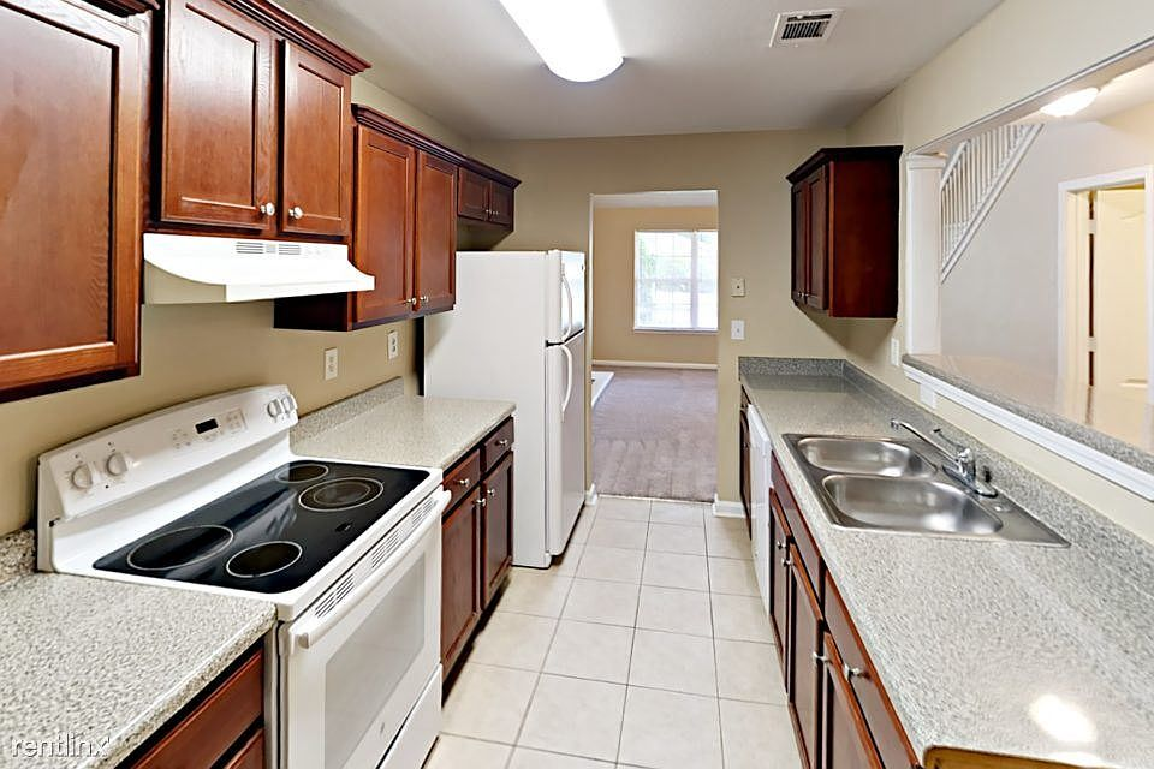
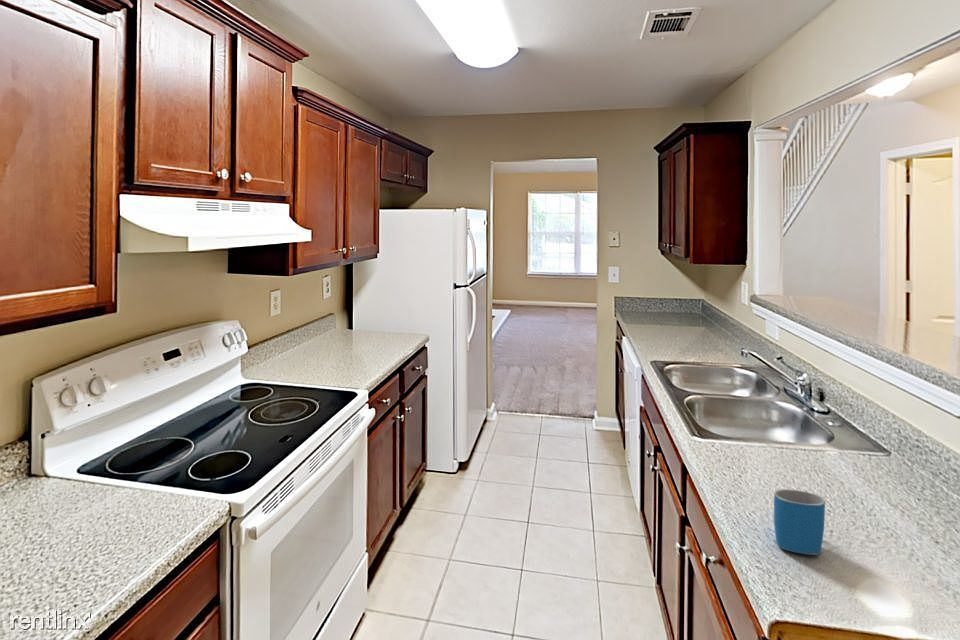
+ mug (797, 518)
